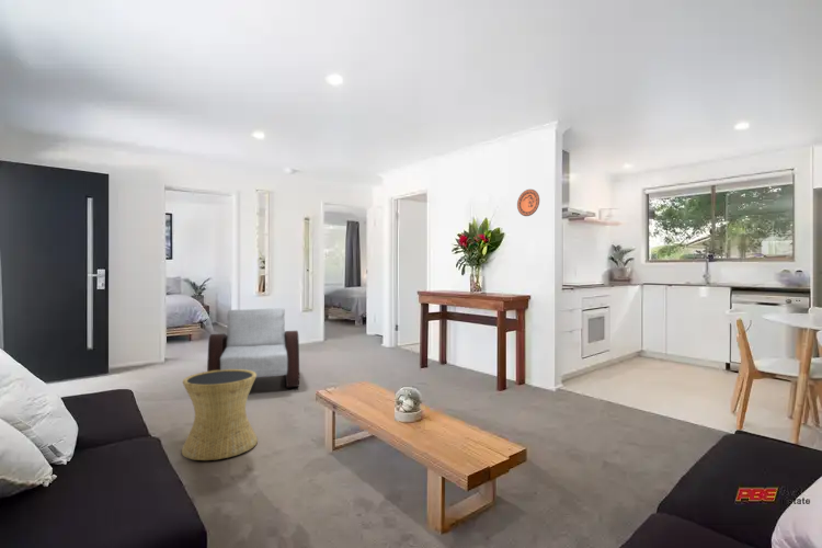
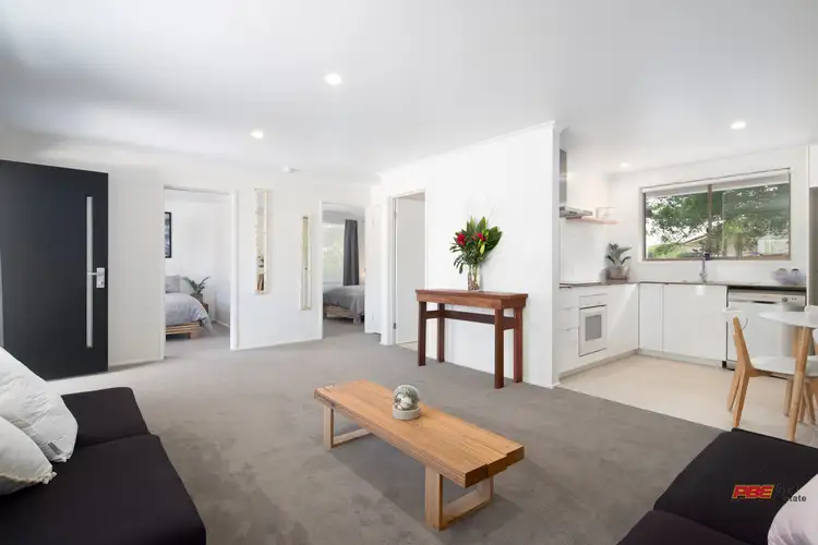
- side table (220, 411)
- armchair (255, 347)
- decorative plate (528, 203)
